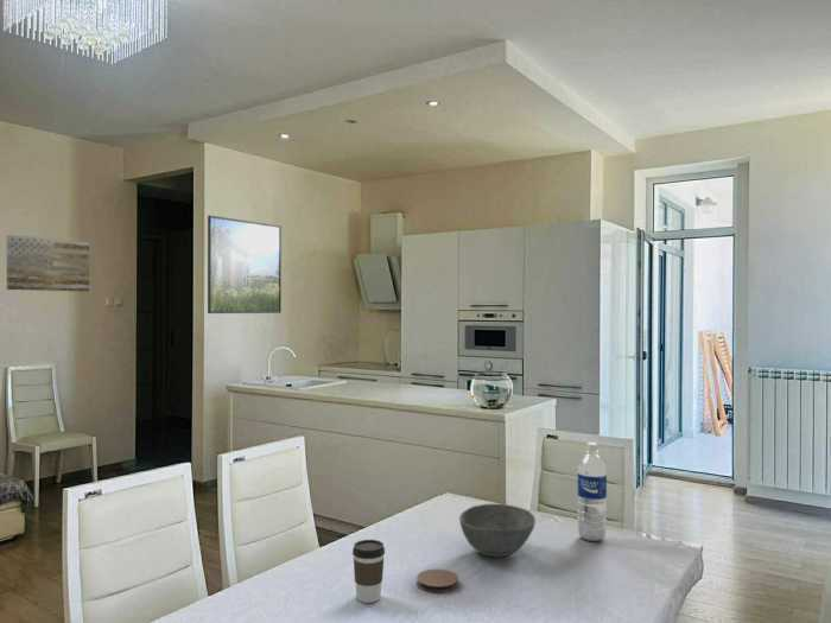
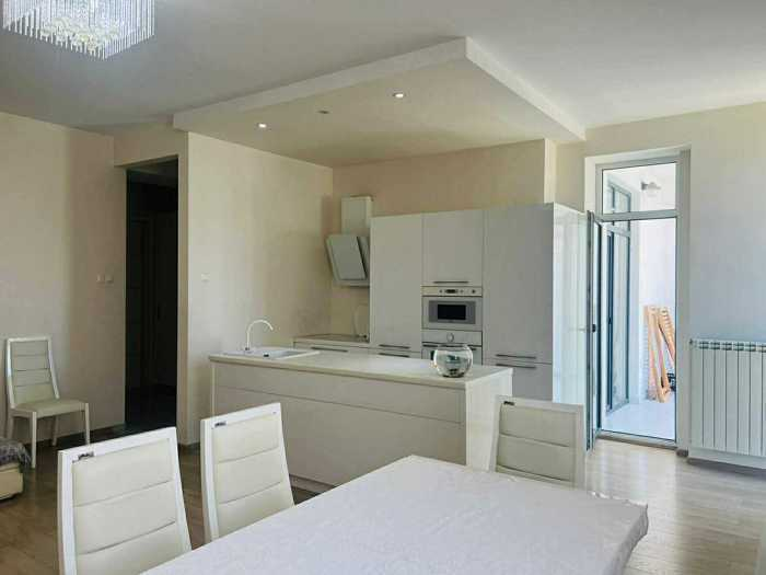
- coffee cup (368, 571)
- wall art (50, 265)
- bowl (496, 533)
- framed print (246, 267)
- coaster (437, 580)
- water bottle (591, 490)
